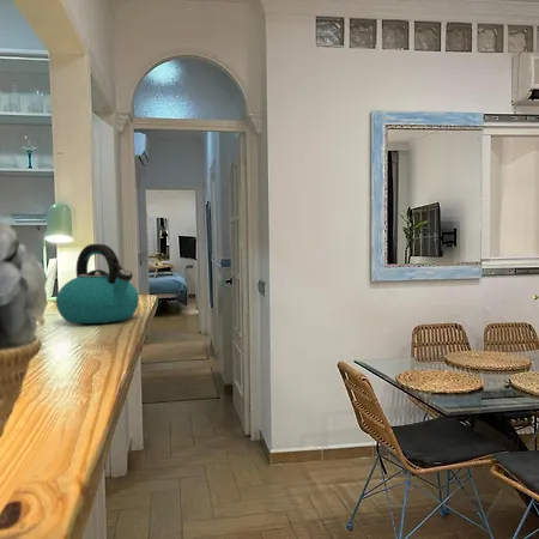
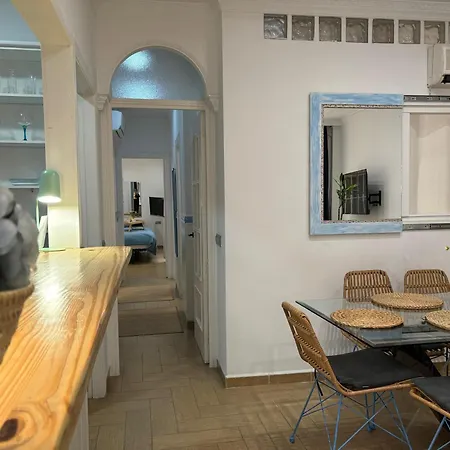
- kettle (101, 281)
